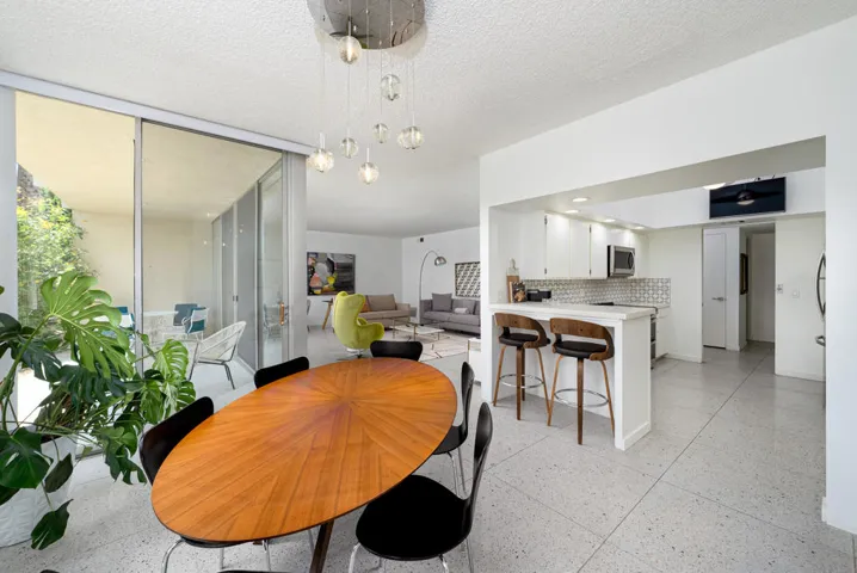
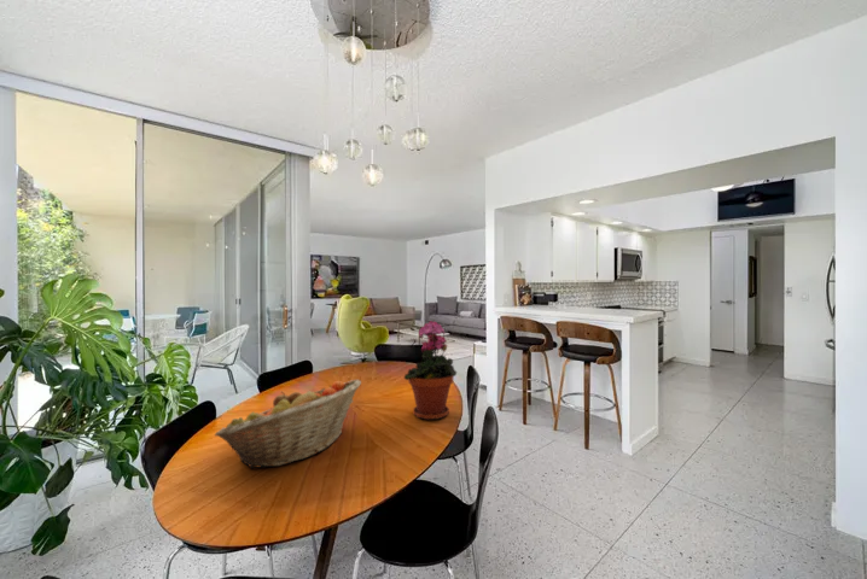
+ potted plant (432, 367)
+ fruit basket (297, 415)
